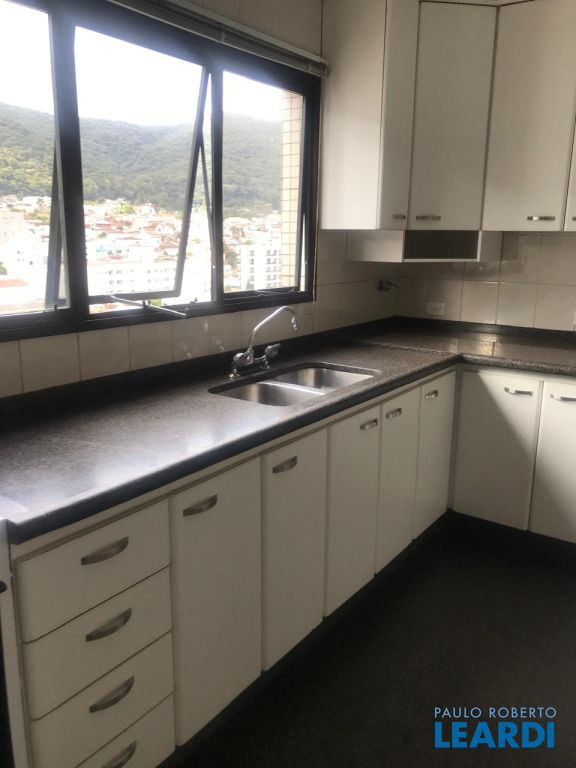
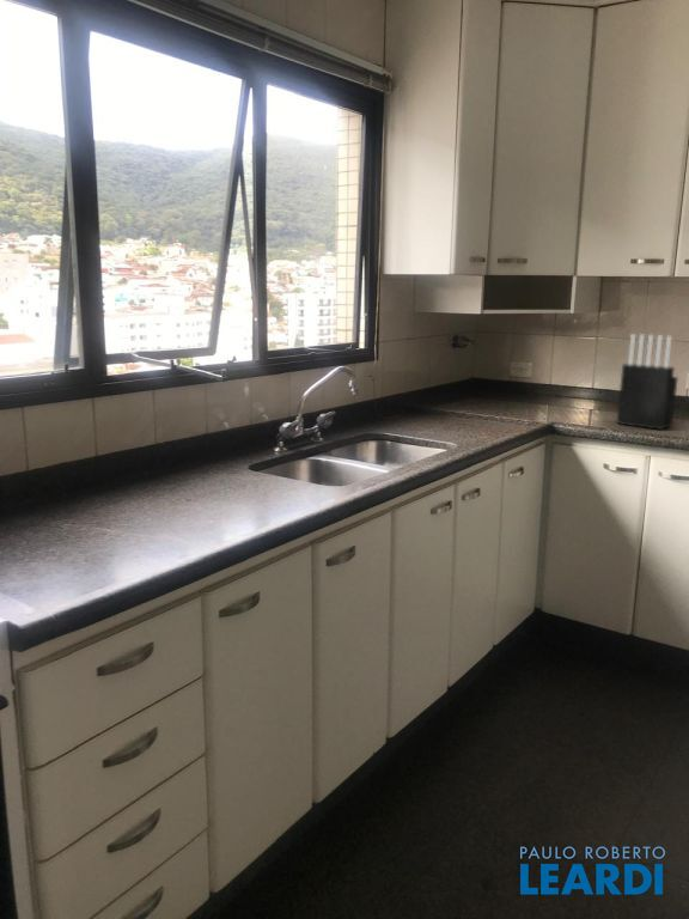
+ knife block (650, 379)
